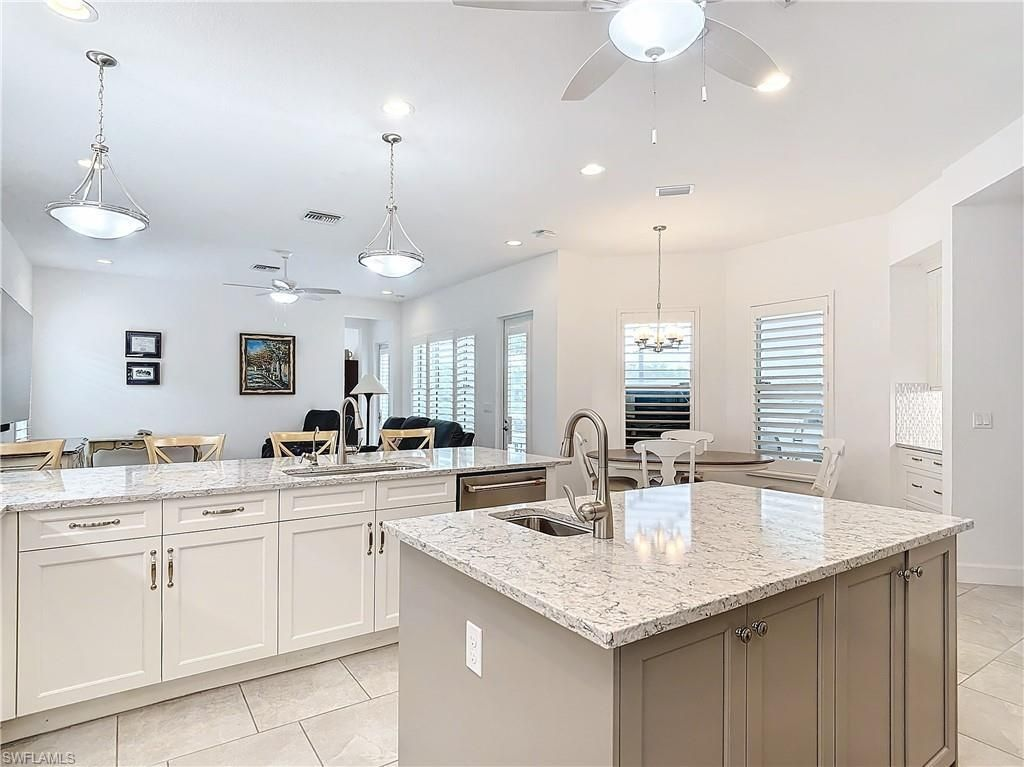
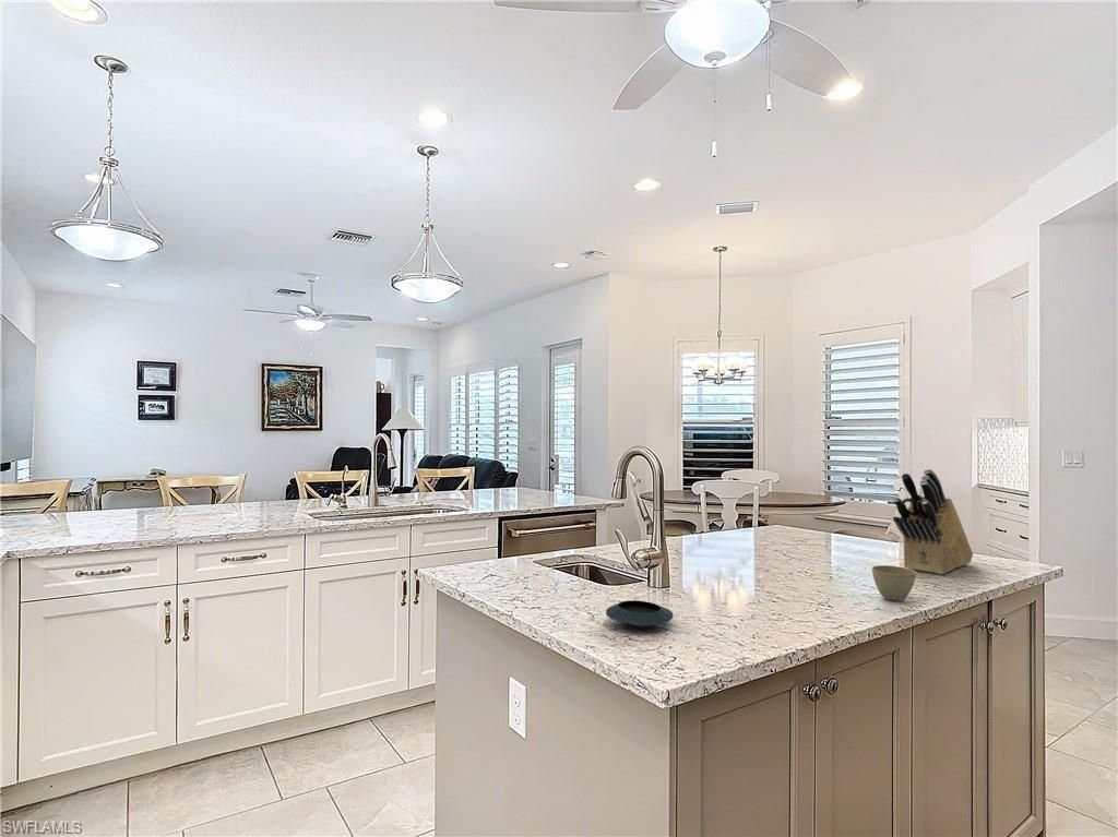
+ flower pot (893, 584)
+ knife block (932, 517)
+ saucer (639, 611)
